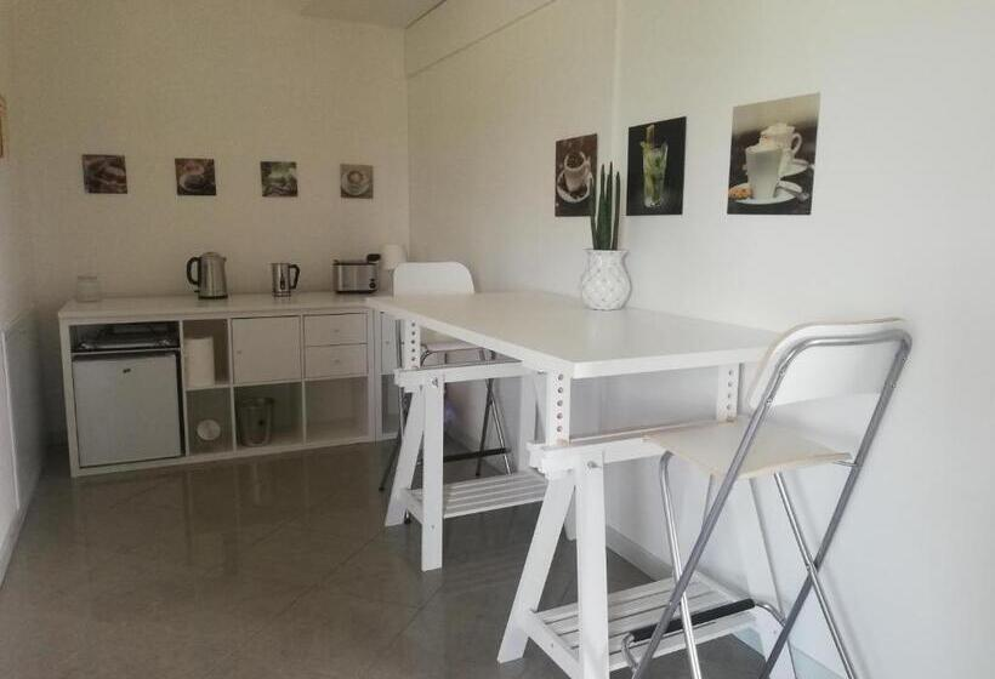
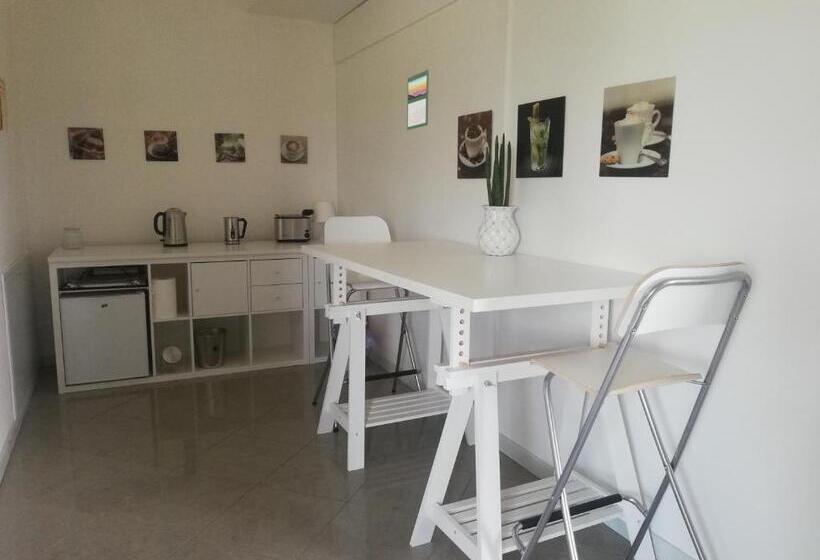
+ calendar (417, 99)
